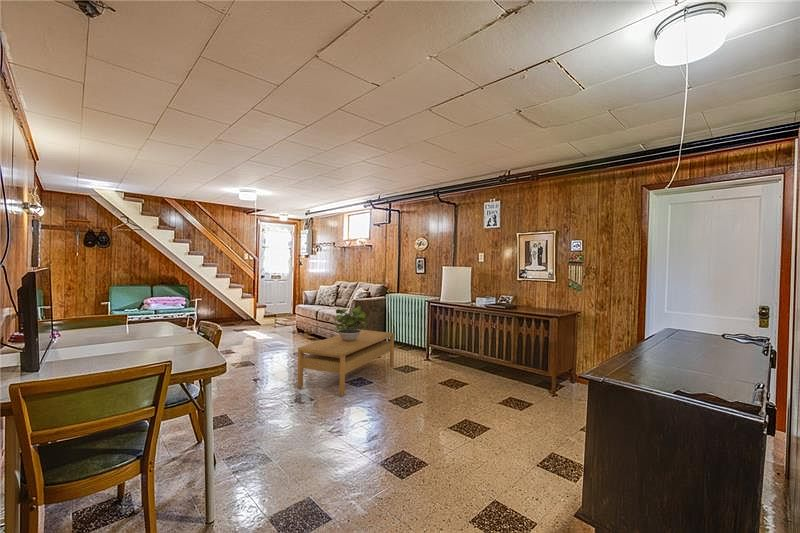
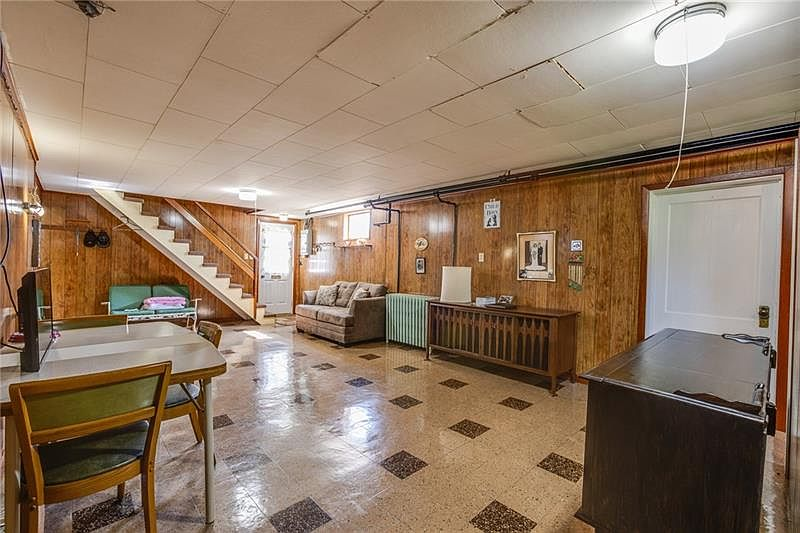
- coffee table (350, 357)
- potted plant (350, 322)
